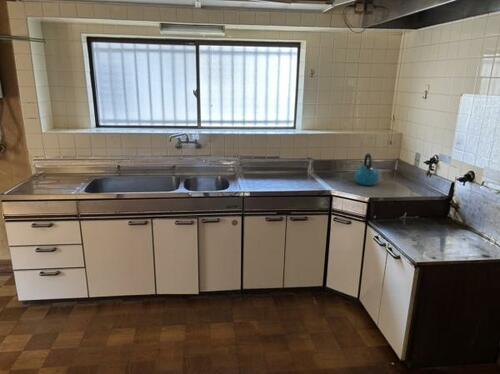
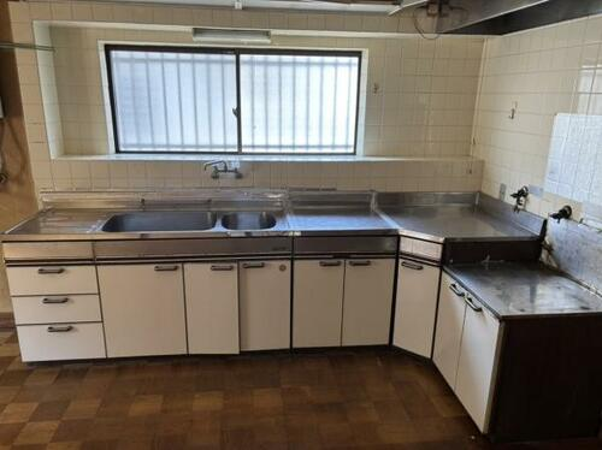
- kettle (368, 169)
